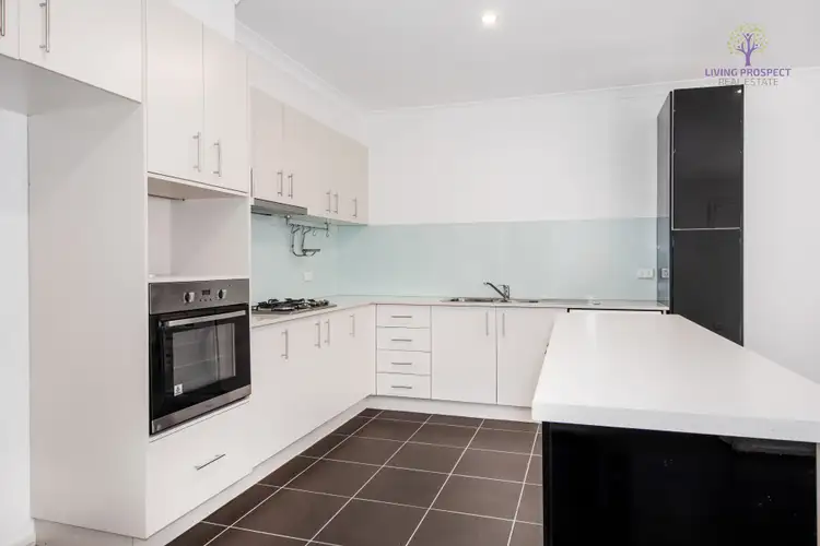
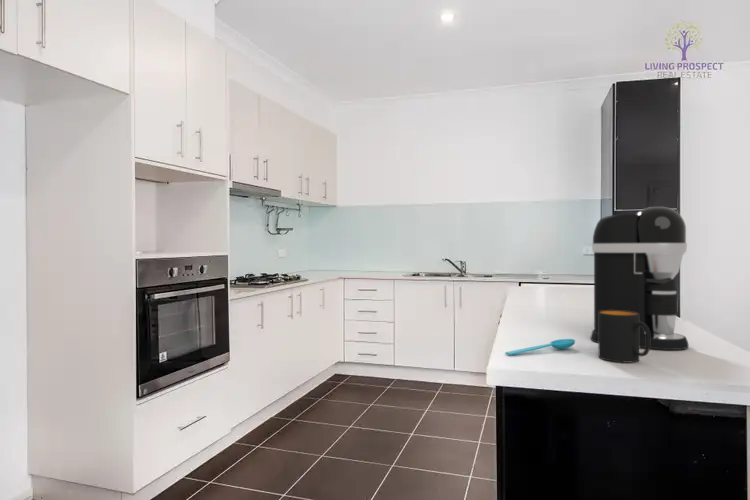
+ coffee maker (637, 275)
+ spoon (541, 346)
+ mug (625, 336)
